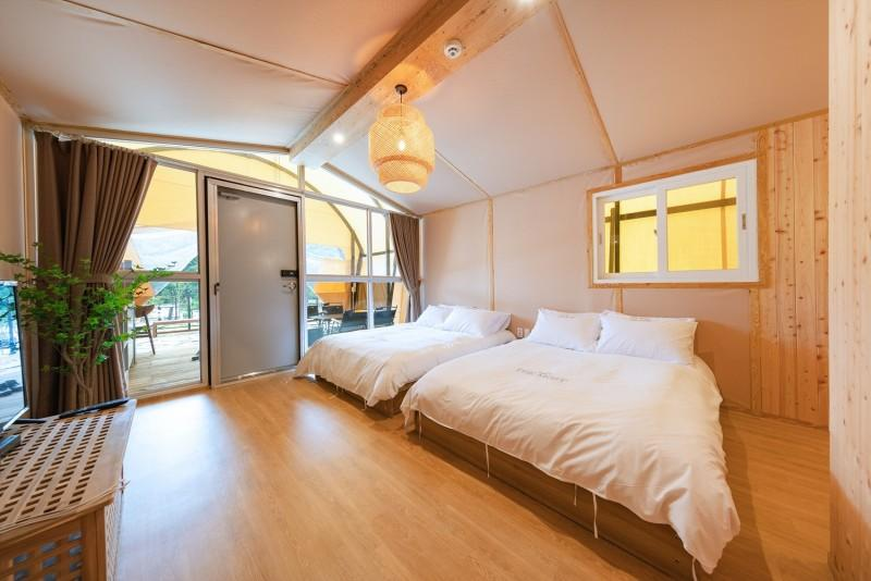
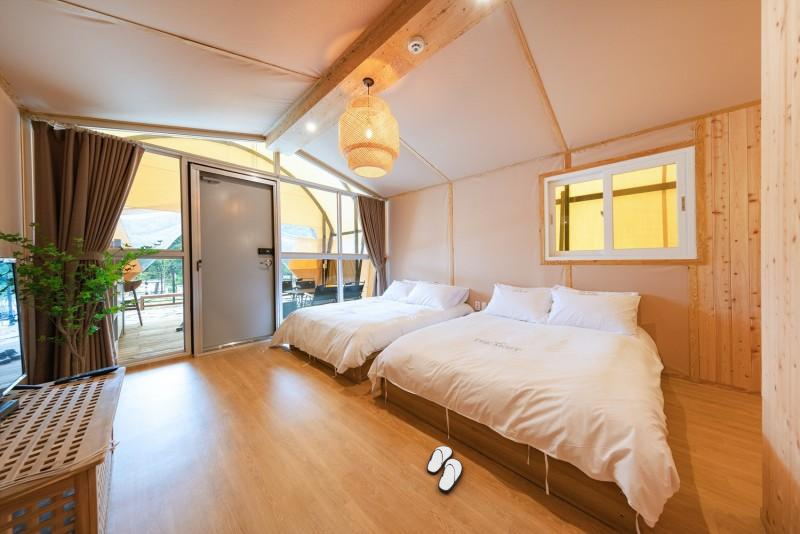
+ slippers (444, 461)
